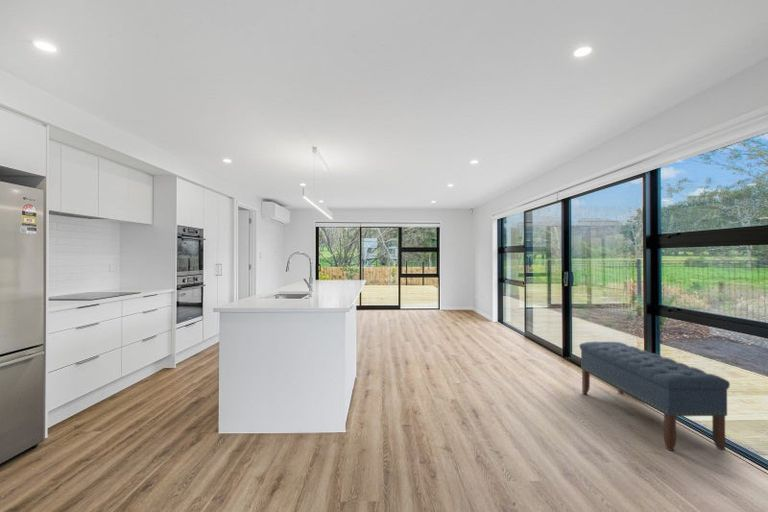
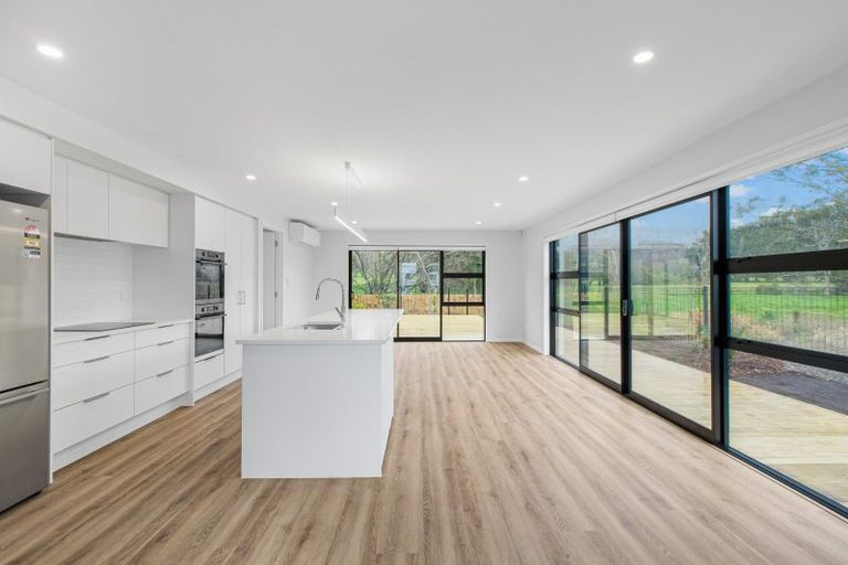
- bench (641, 385)
